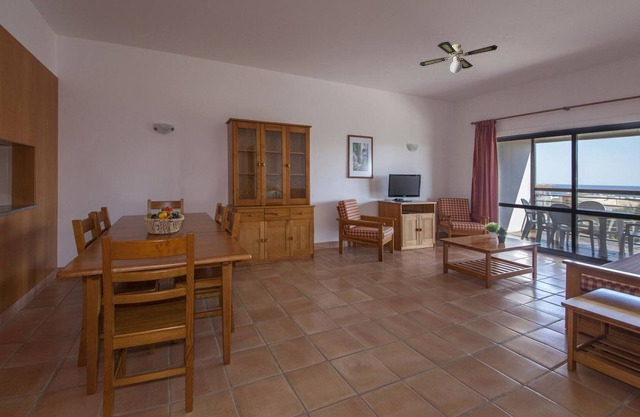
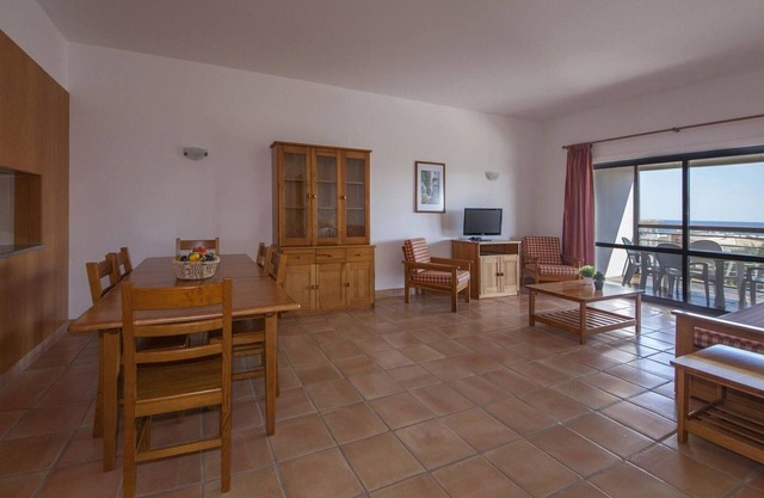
- ceiling fan (456, 59)
